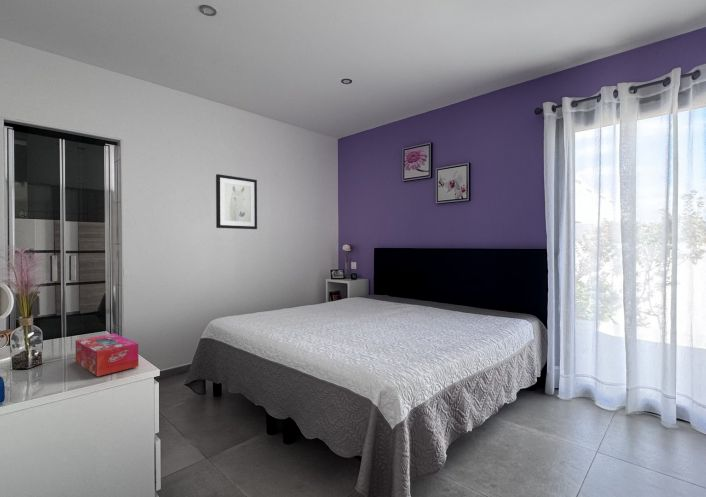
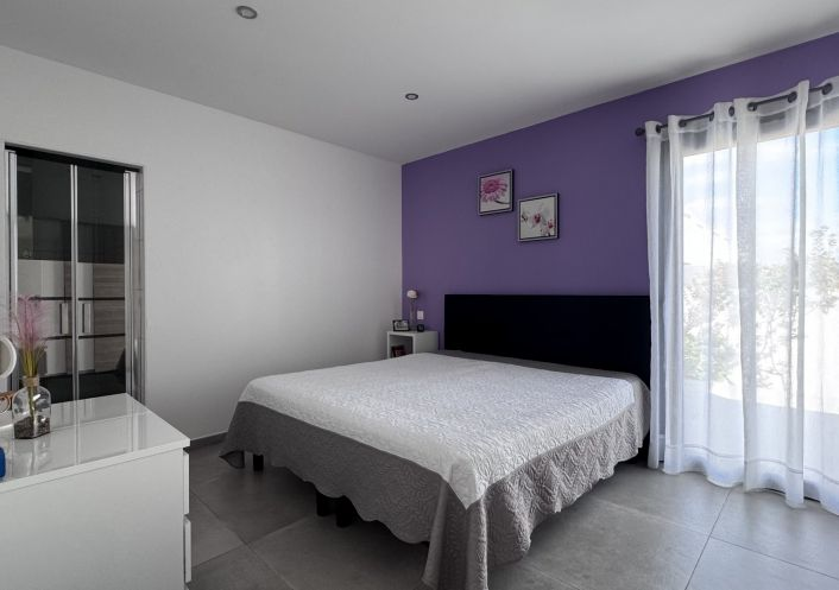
- tissue box (106, 352)
- wall art (237, 202)
